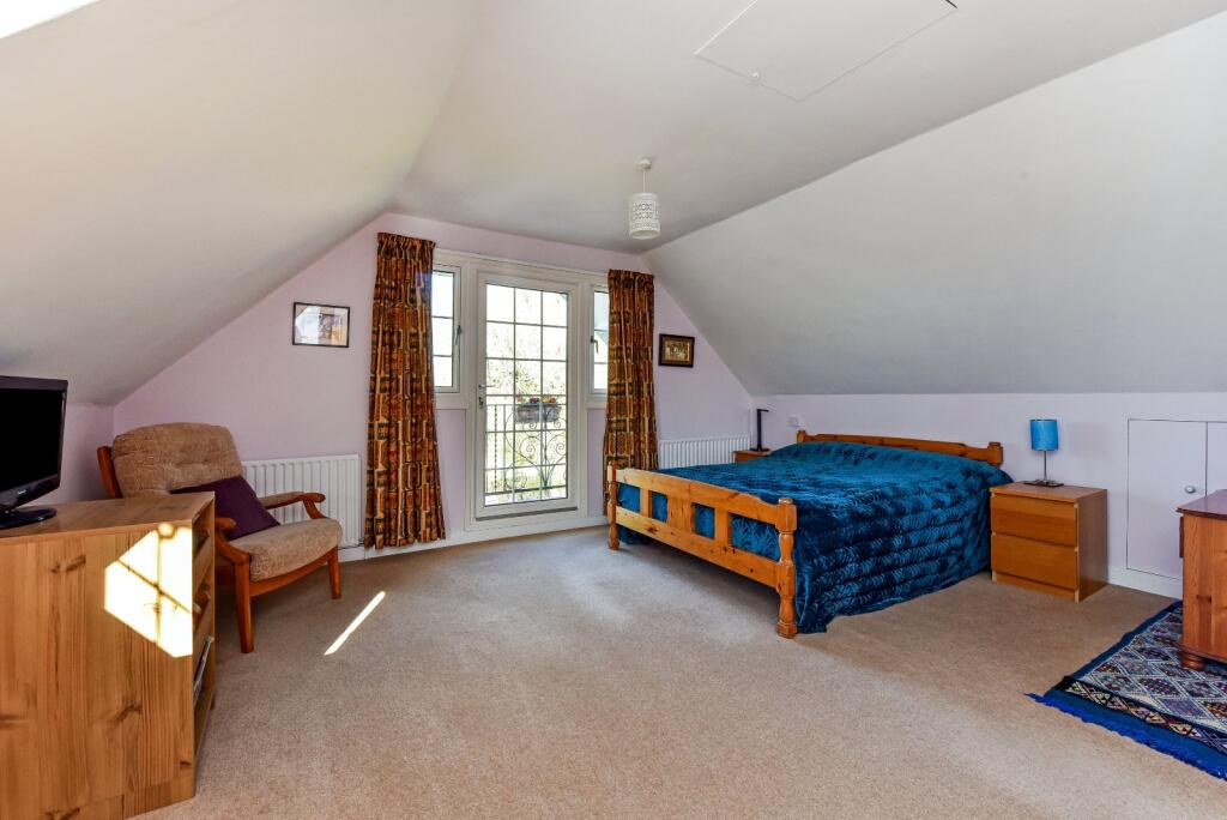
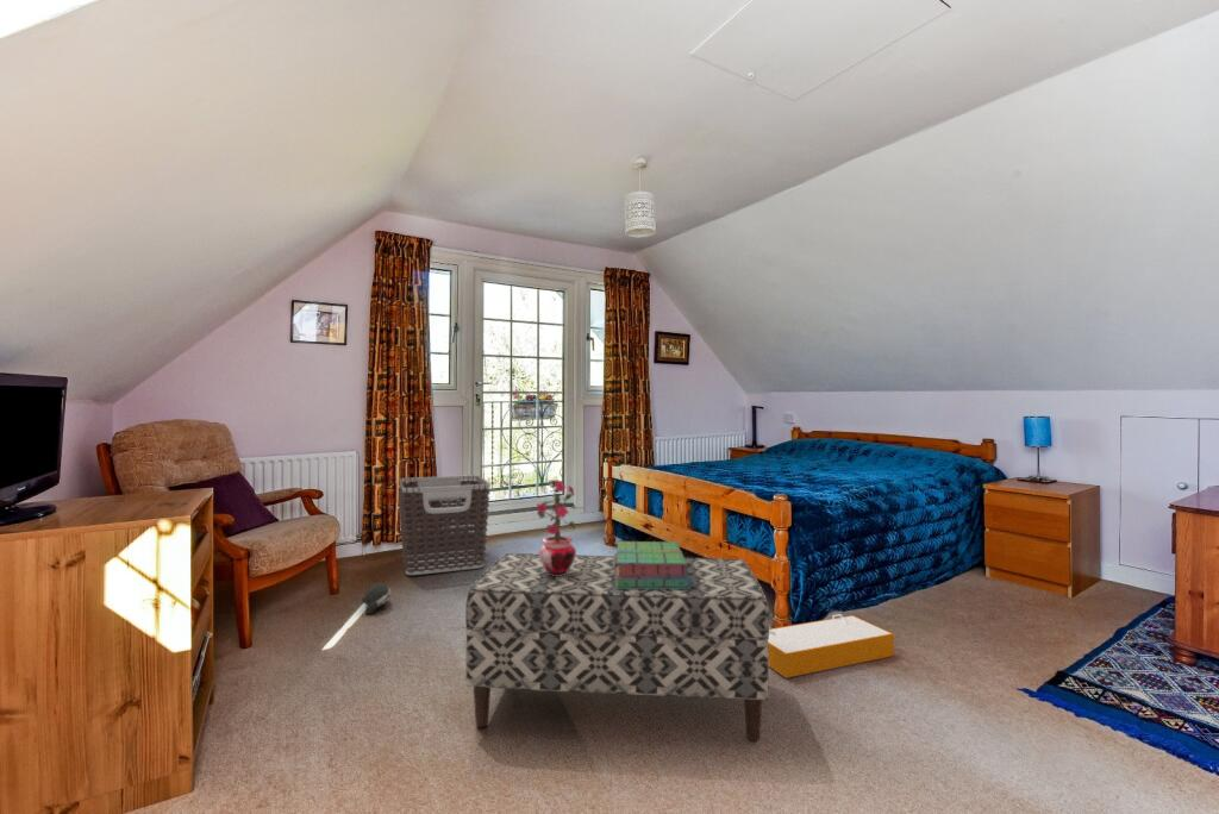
+ plush toy (376, 595)
+ stack of books (649, 562)
+ clothes hamper (443, 521)
+ storage bin (821, 641)
+ potted plant (560, 525)
+ bench (618, 637)
